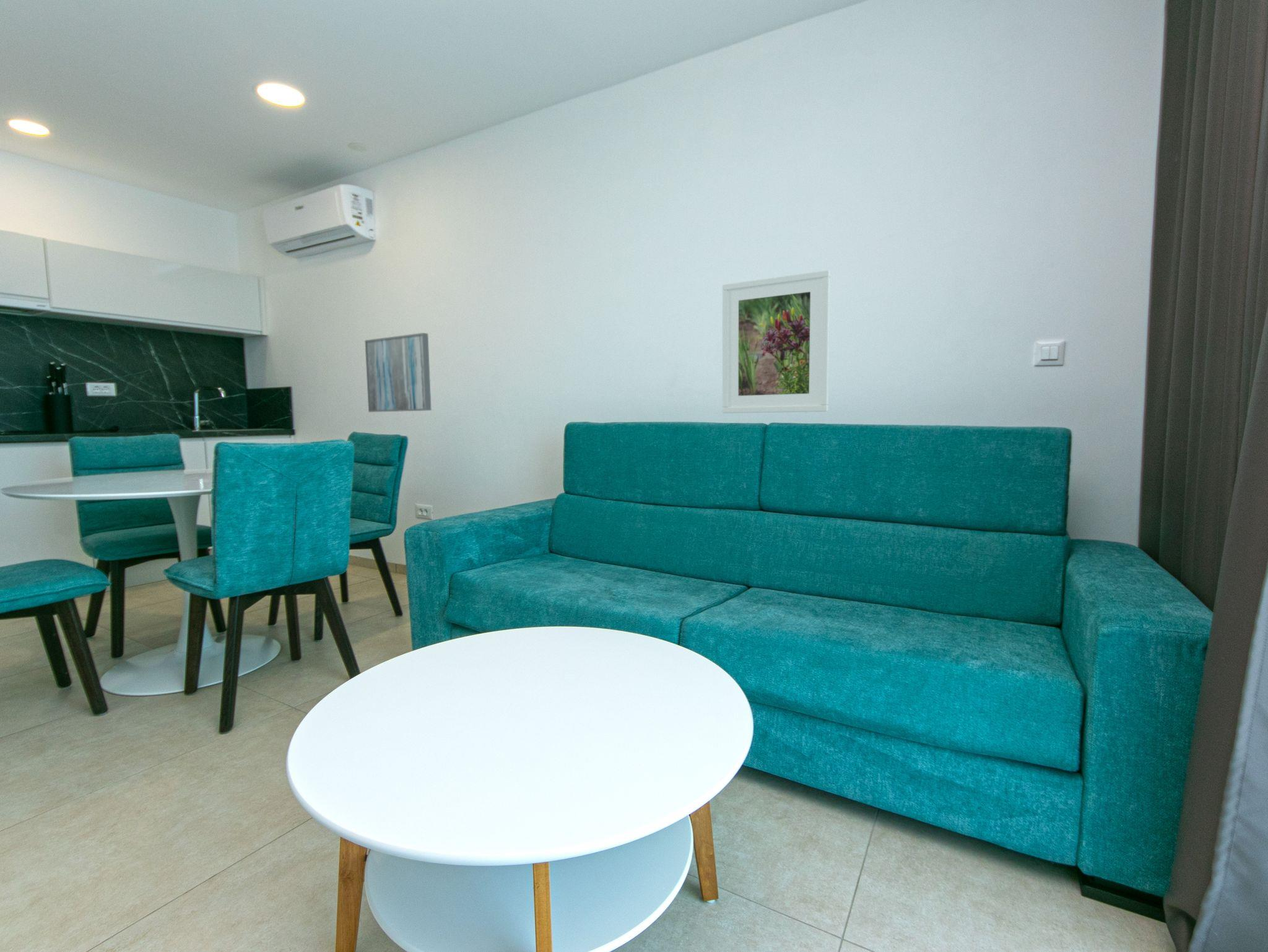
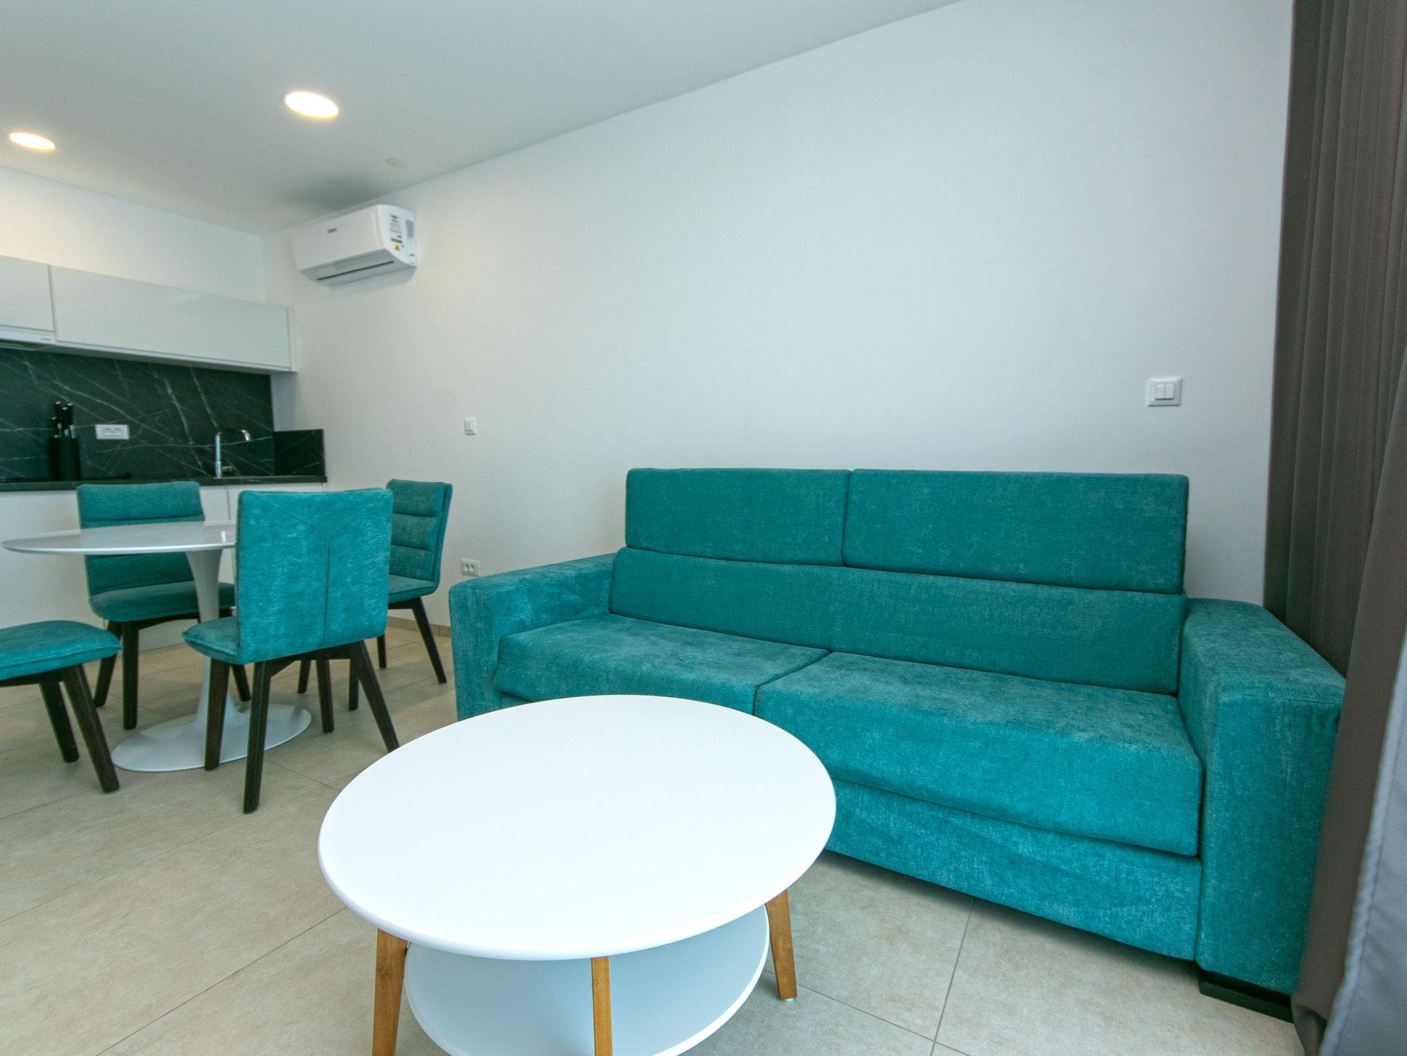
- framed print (773, 345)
- wall art (397, 374)
